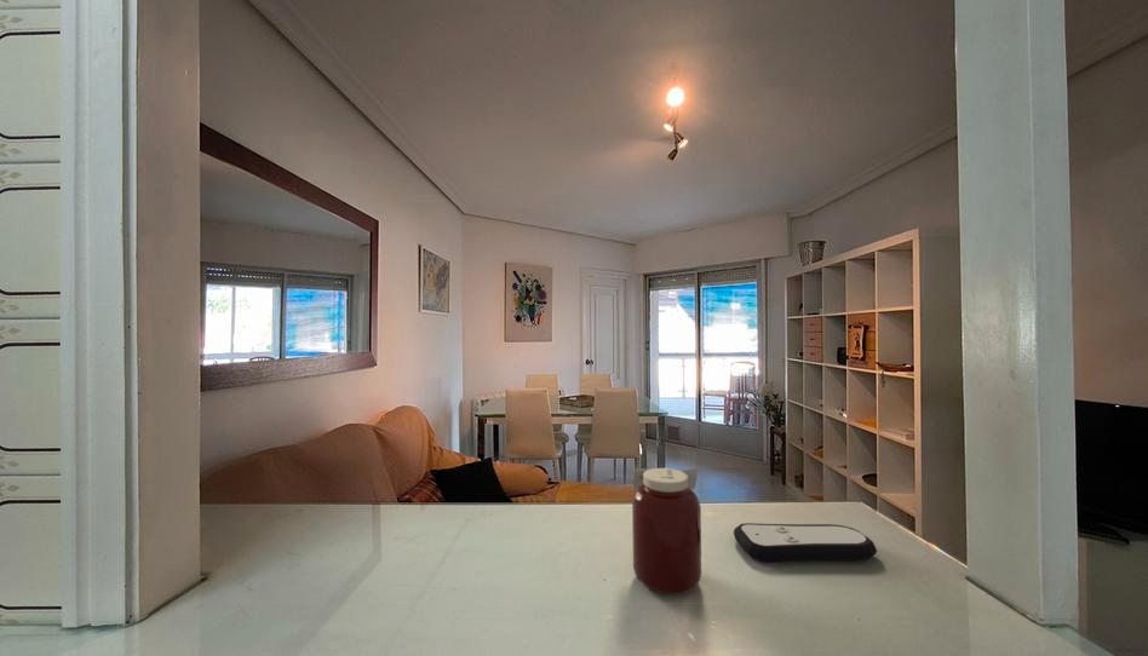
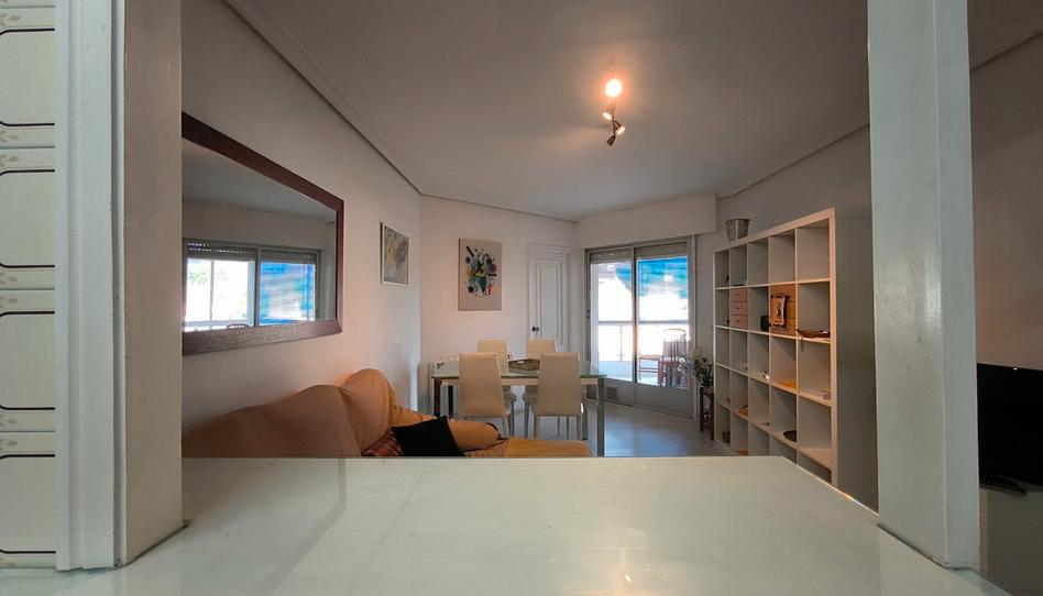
- remote control (803, 540)
- jar (665, 519)
